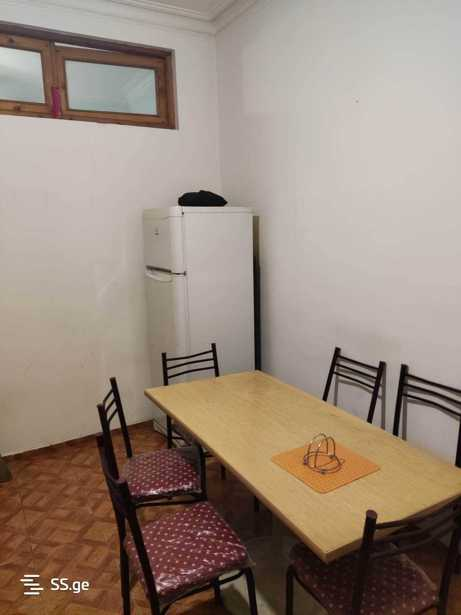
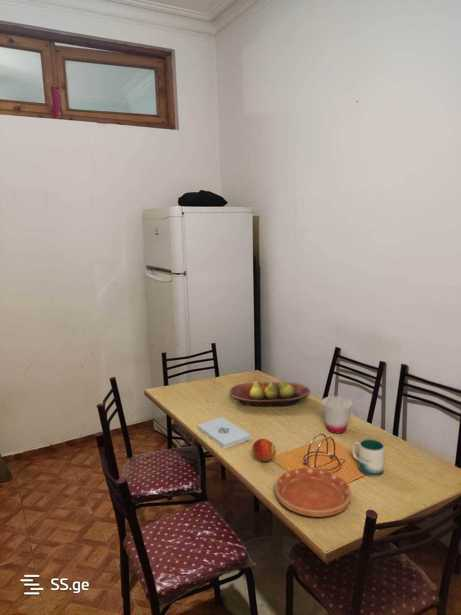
+ saucer (312, 492)
+ notepad (223, 431)
+ fruit bowl (269, 391)
+ fruit (264, 450)
+ cup (336, 415)
+ mug (366, 455)
